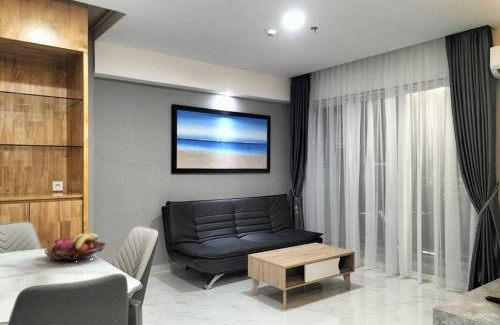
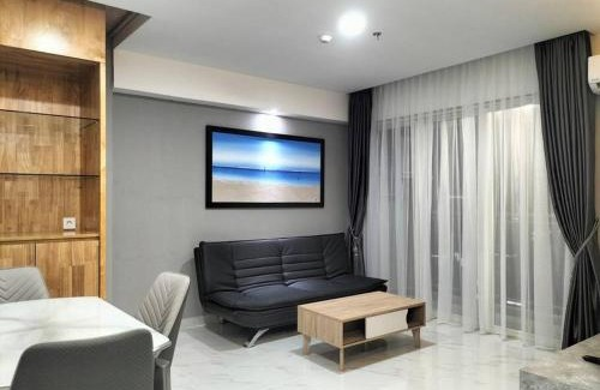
- fruit basket (76, 246)
